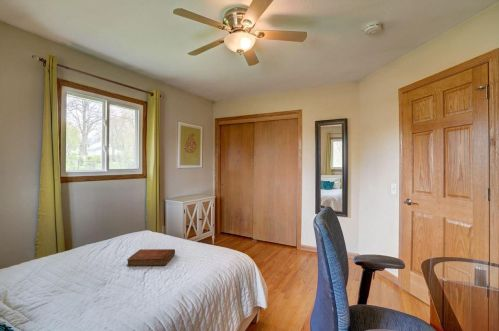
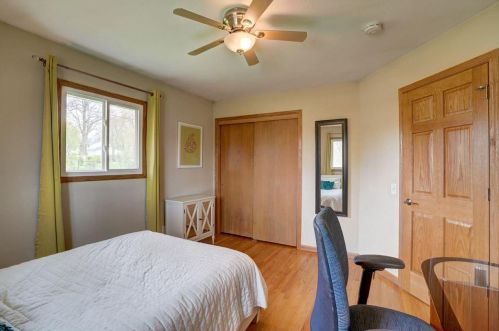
- bible (152, 256)
